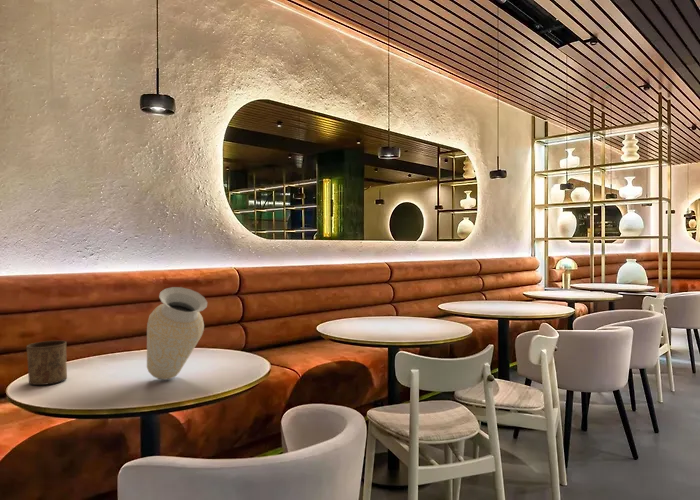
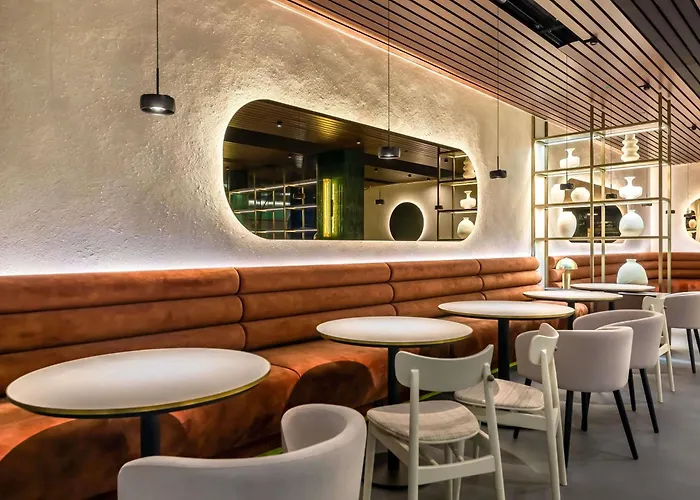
- cup (47, 362)
- vase (175, 334)
